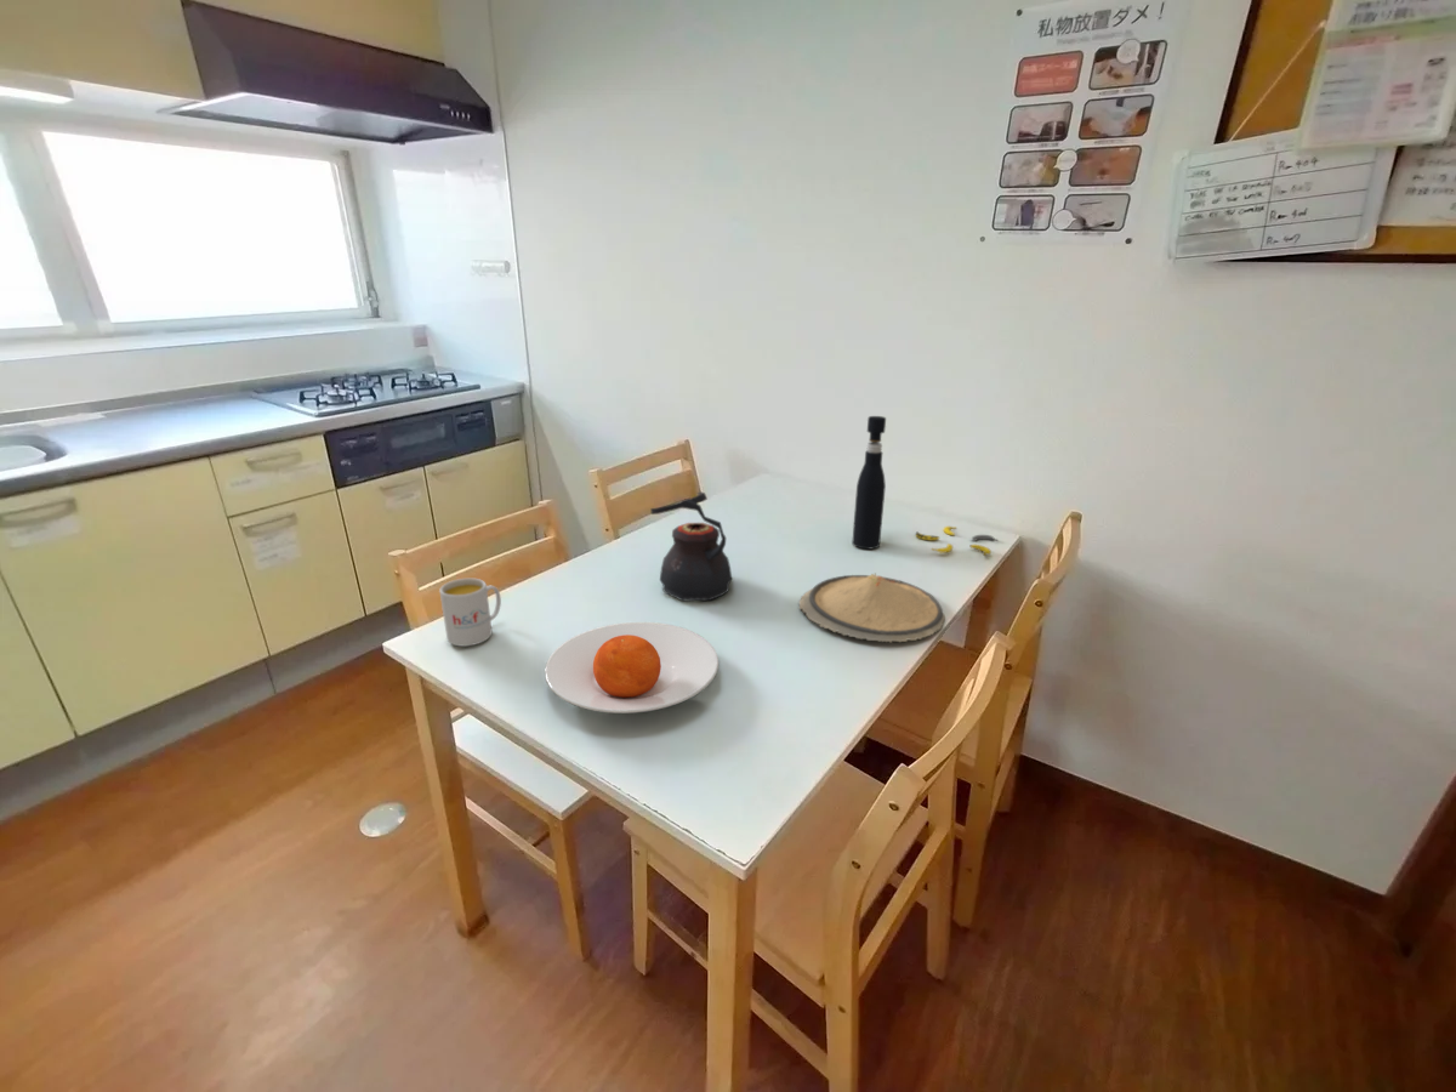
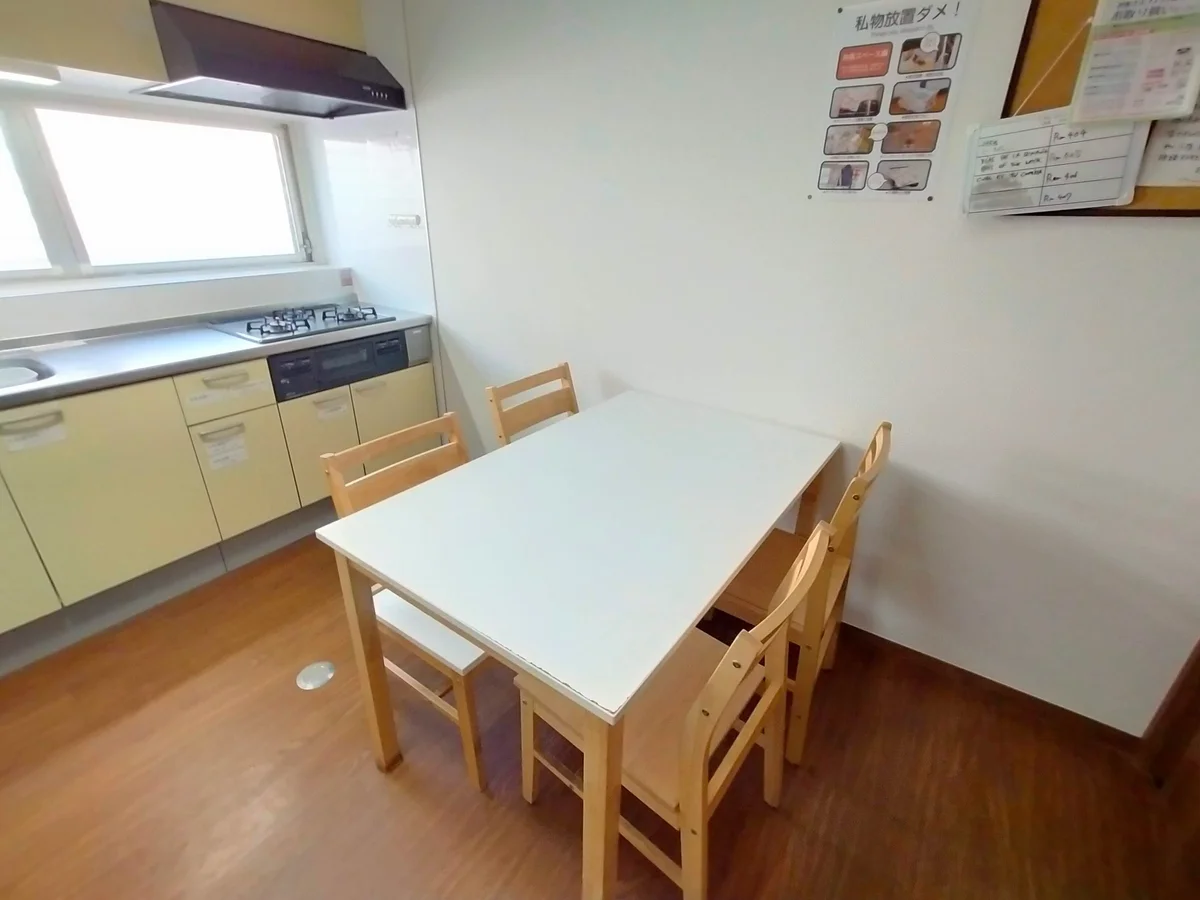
- mug (473, 608)
- plate (632, 656)
- banana (951, 545)
- plate (871, 591)
- pepper grinder (871, 483)
- teapot (696, 542)
